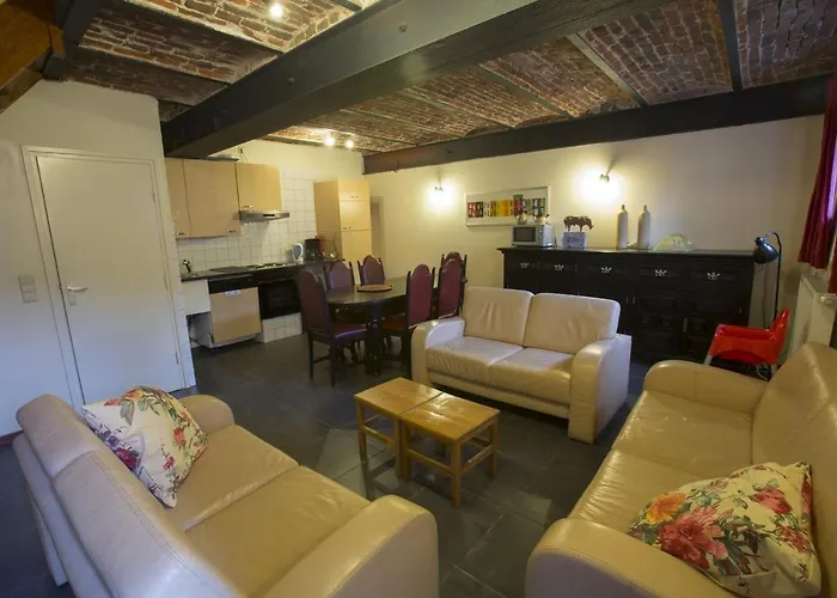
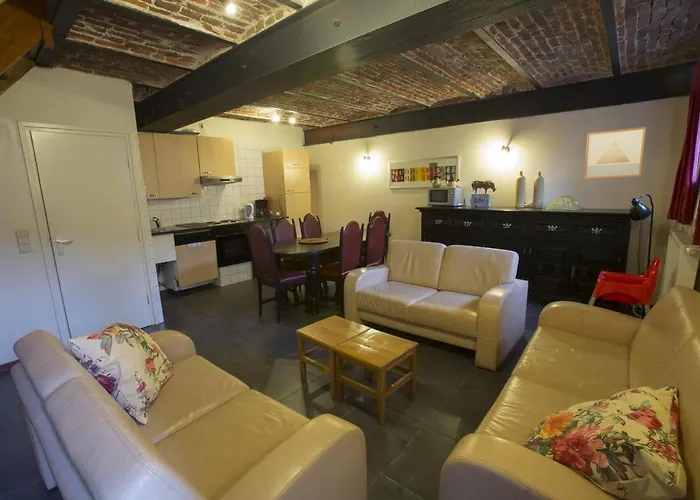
+ wall art (613, 154)
